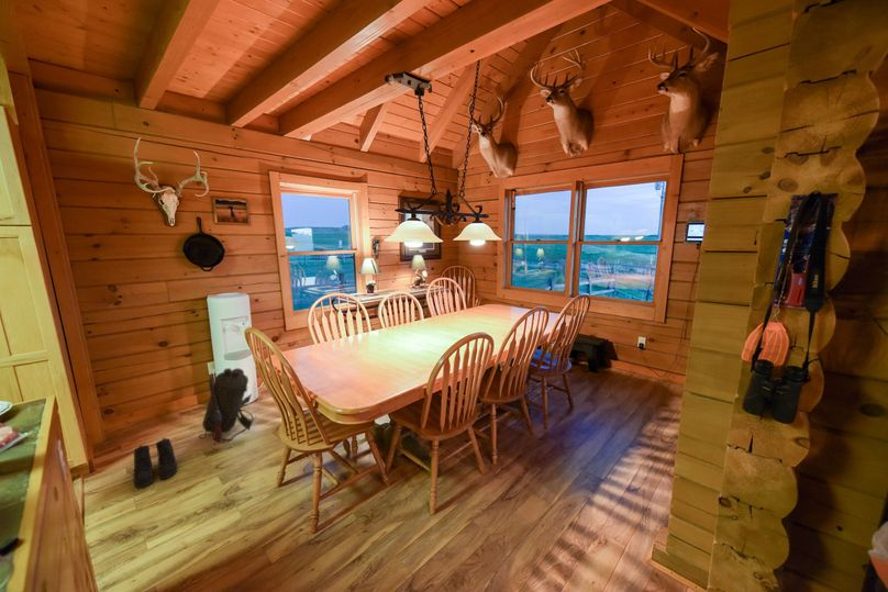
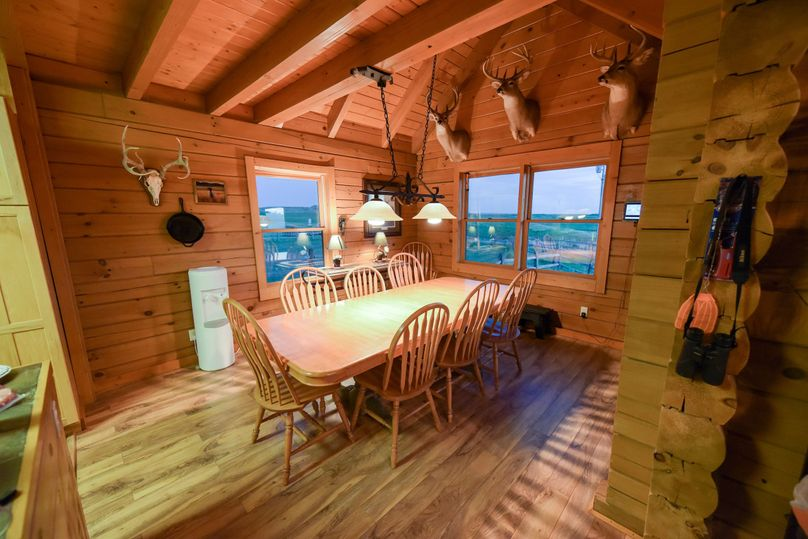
- backpack (224, 399)
- boots (151, 460)
